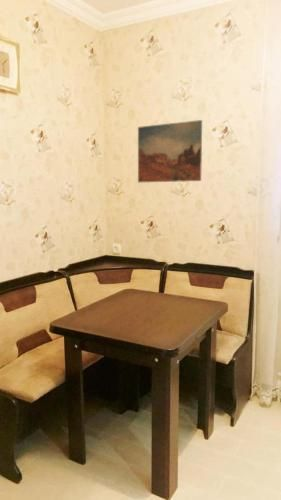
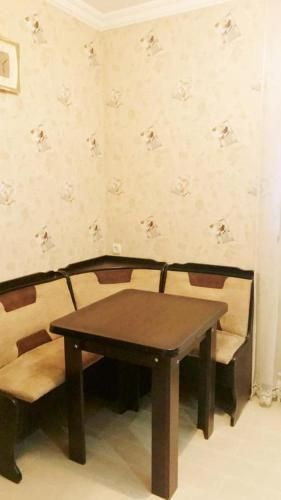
- wall art (168, 153)
